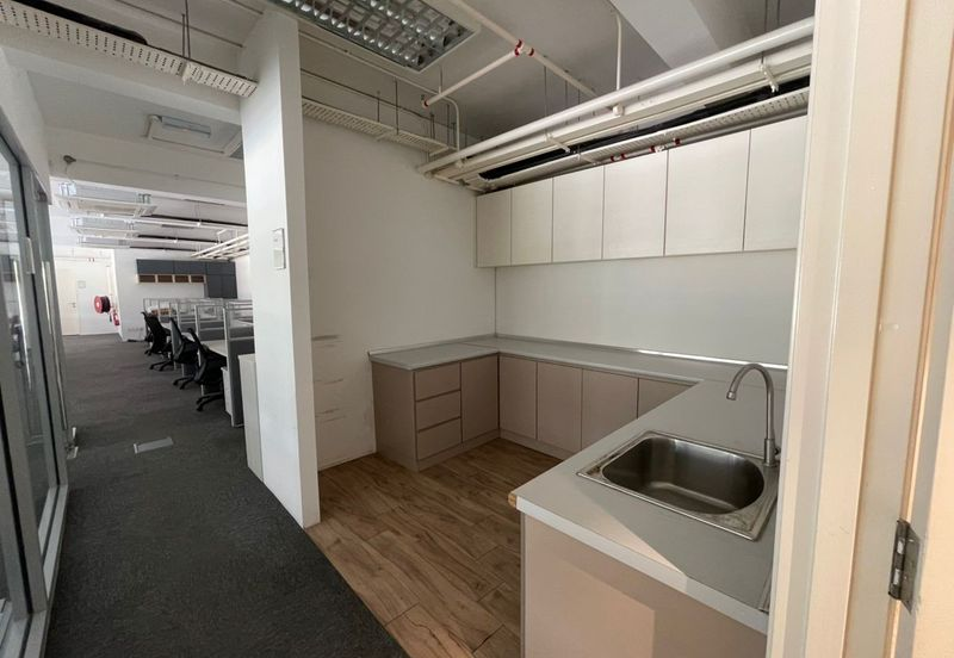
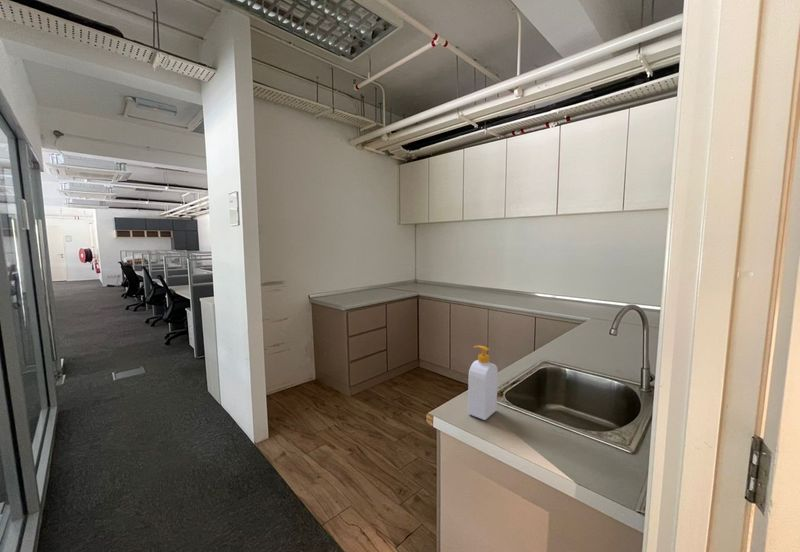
+ soap bottle (482, 379)
